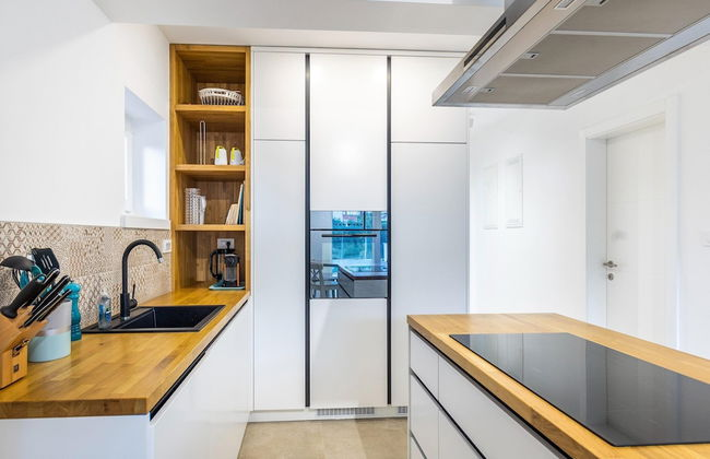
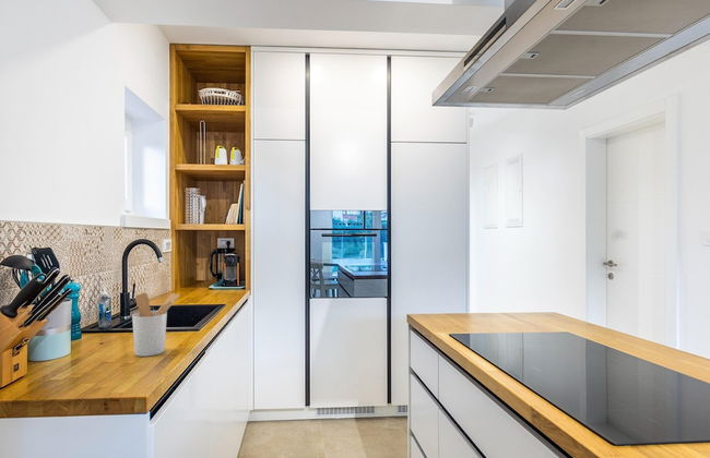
+ utensil holder (157, 322)
